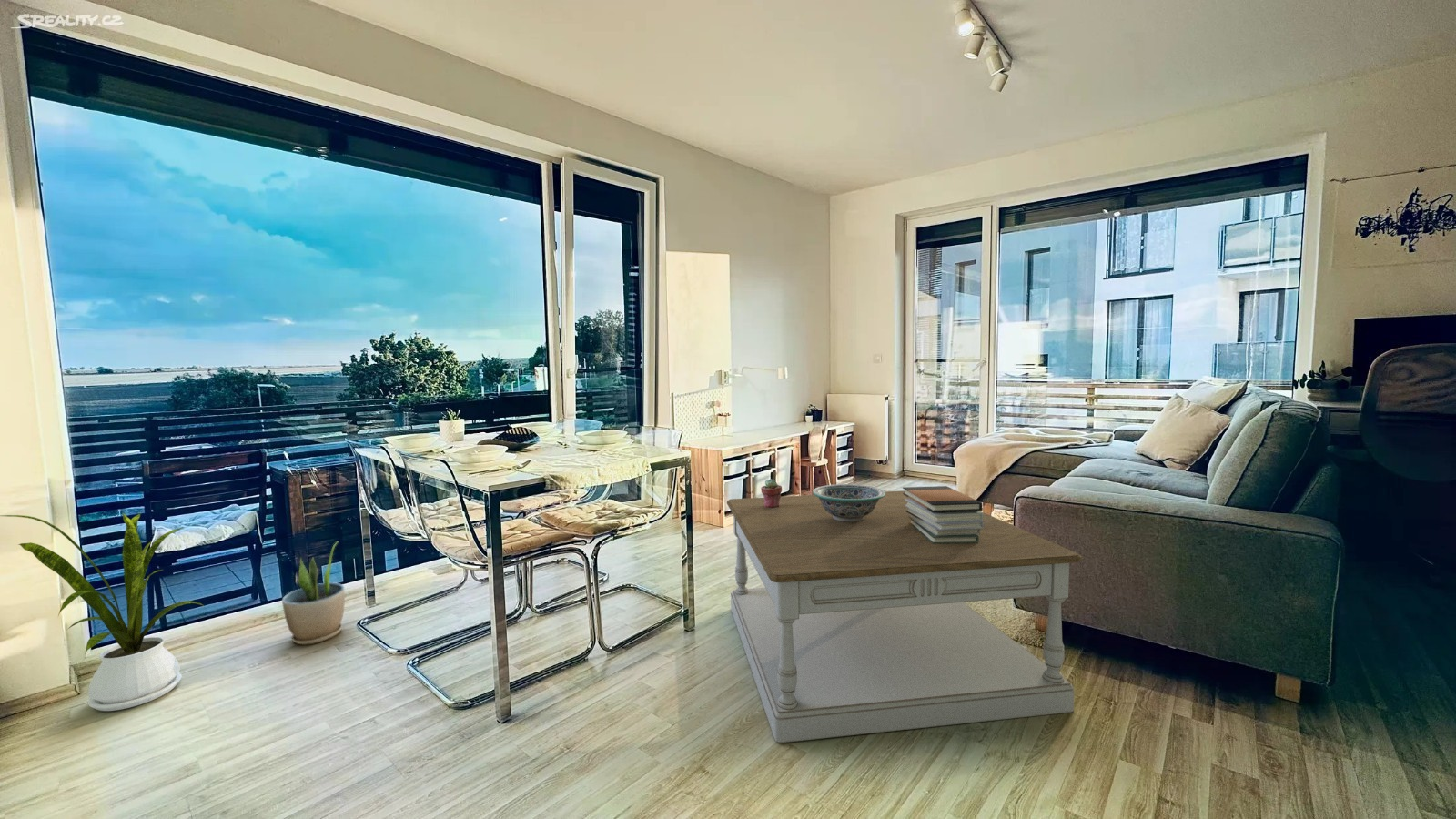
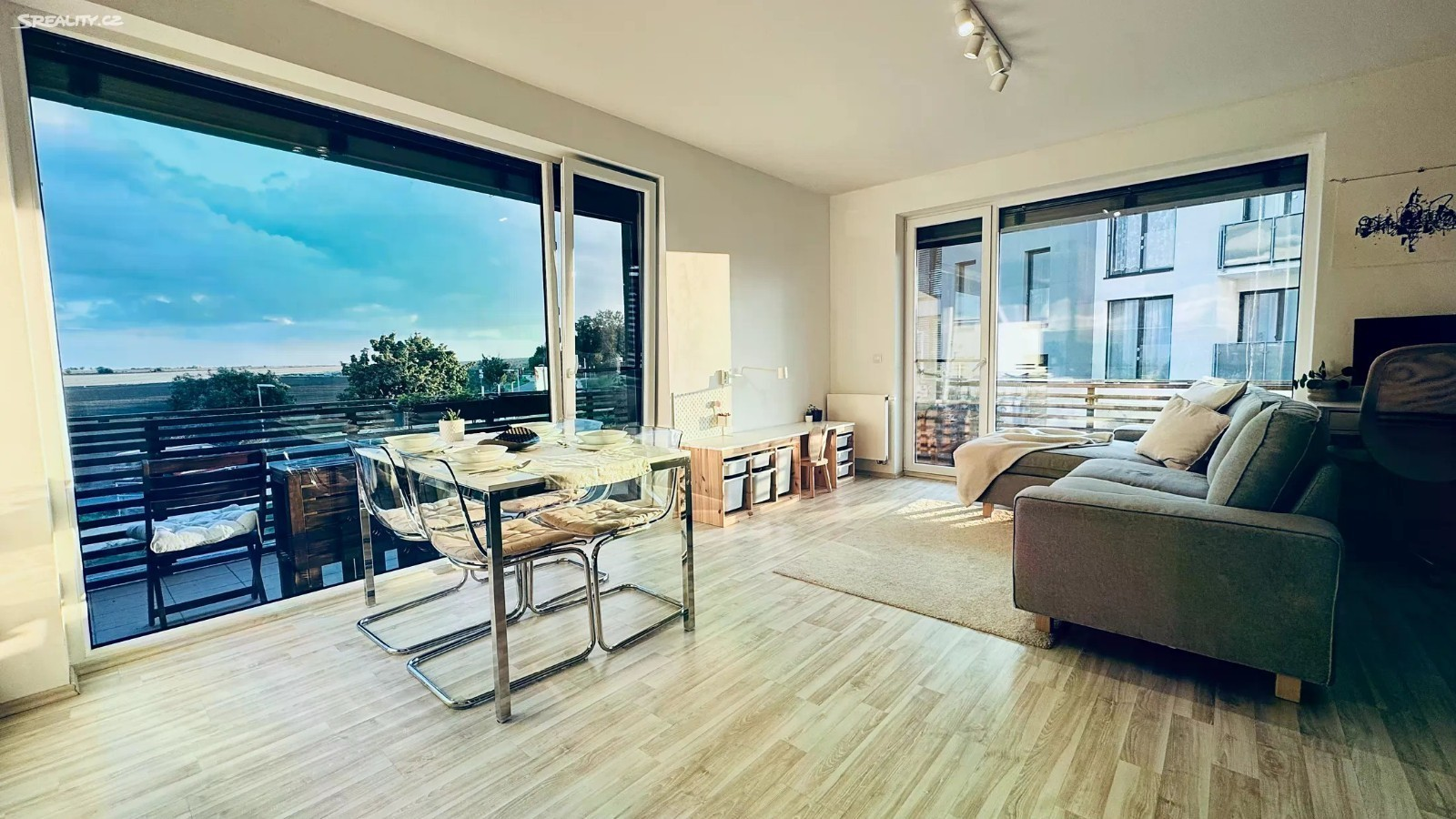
- decorative bowl (848, 504)
- potted succulent (771, 491)
- book stack (941, 512)
- house plant (115, 600)
- potted plant (313, 591)
- coffee table (871, 586)
